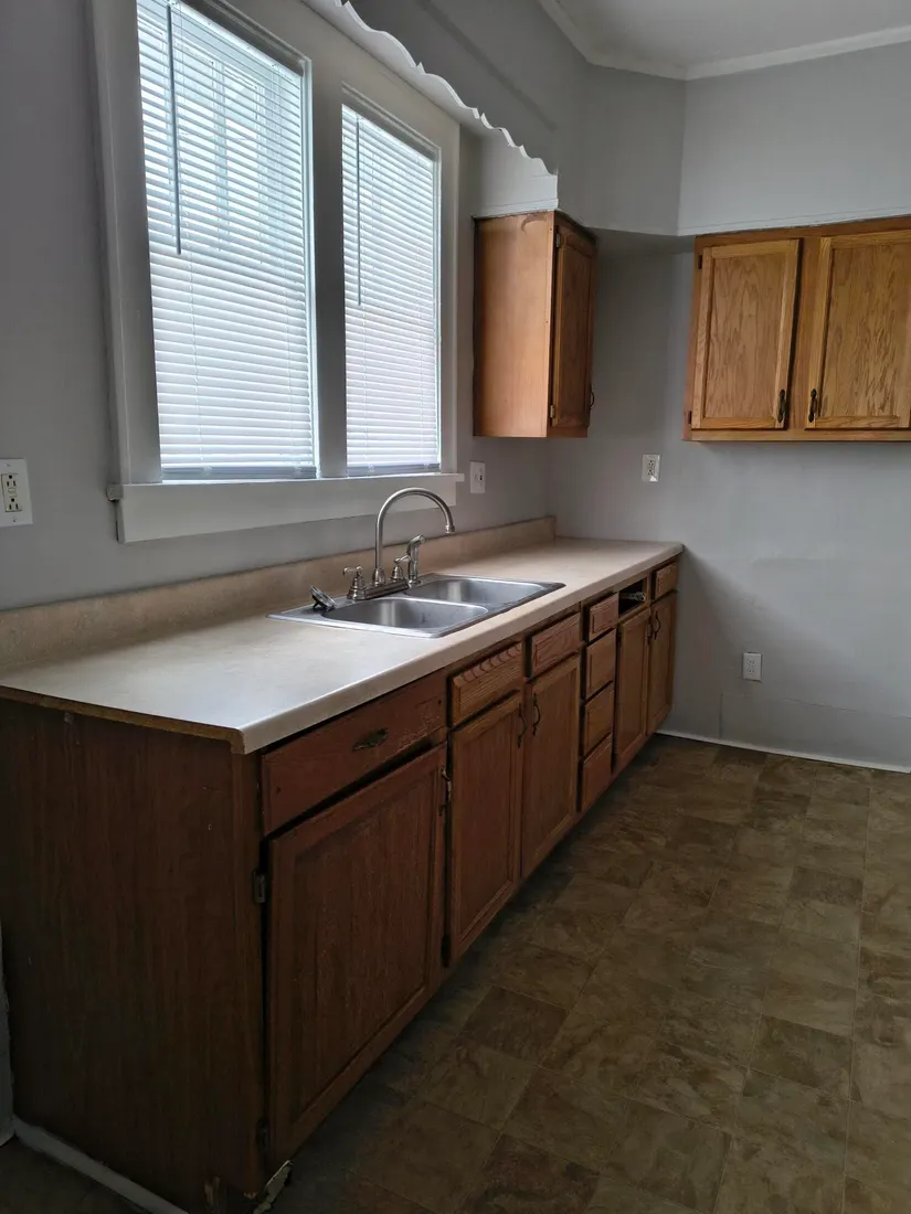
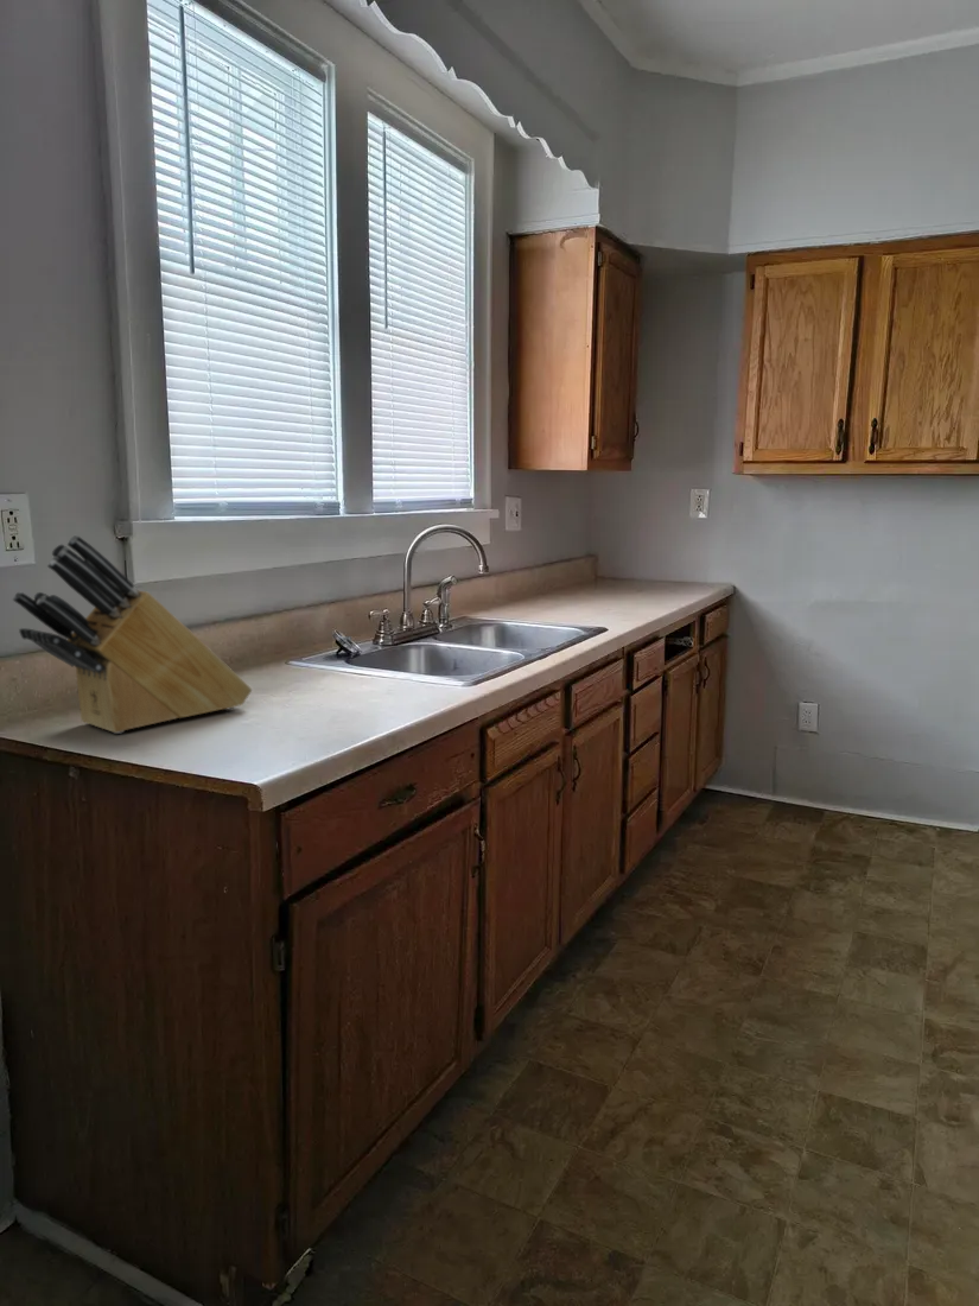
+ knife block (139, 627)
